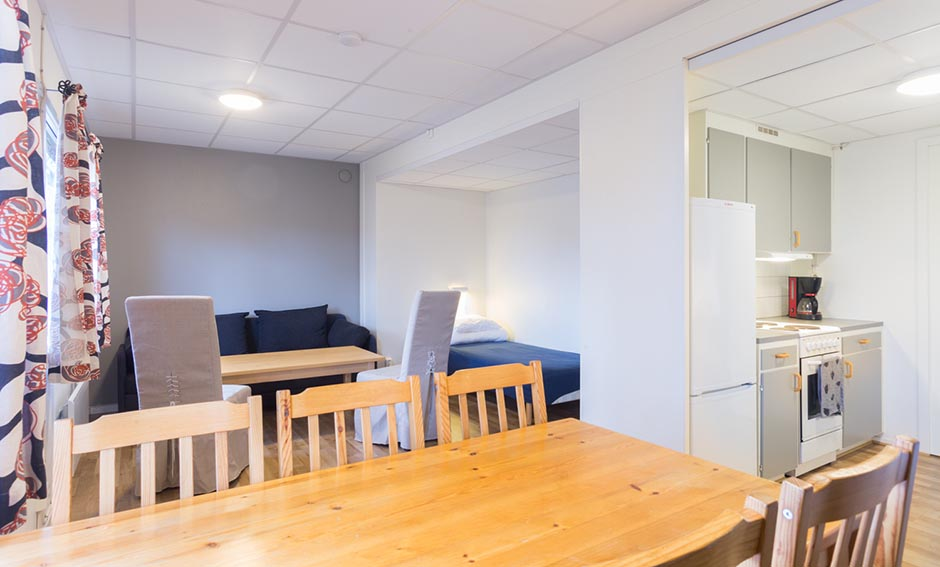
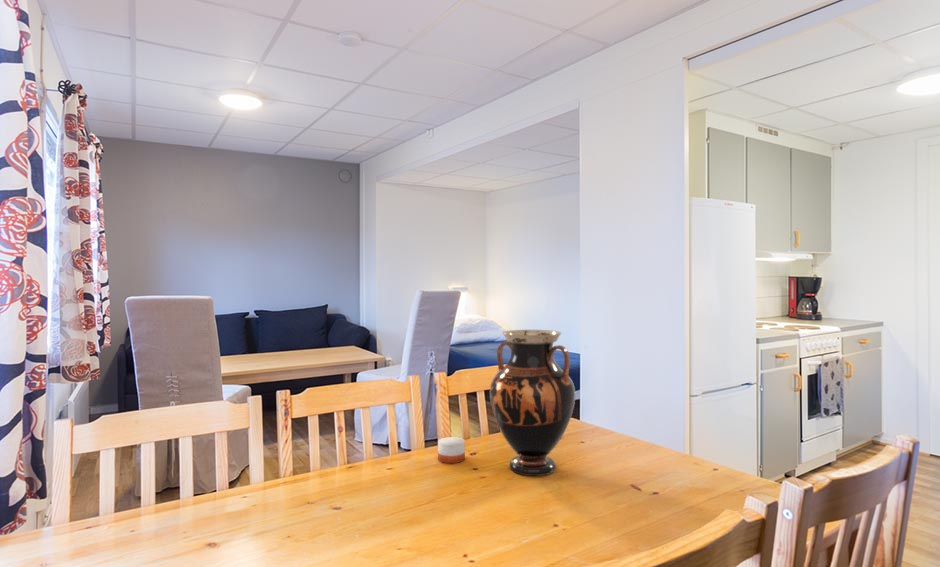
+ candle (451, 440)
+ vase (532, 399)
